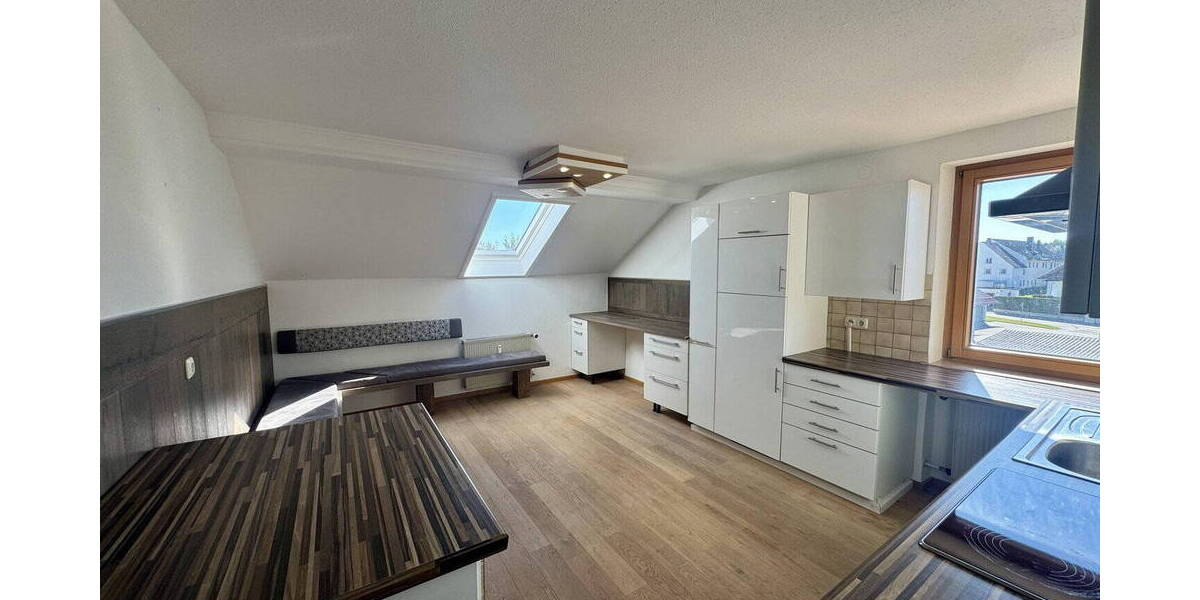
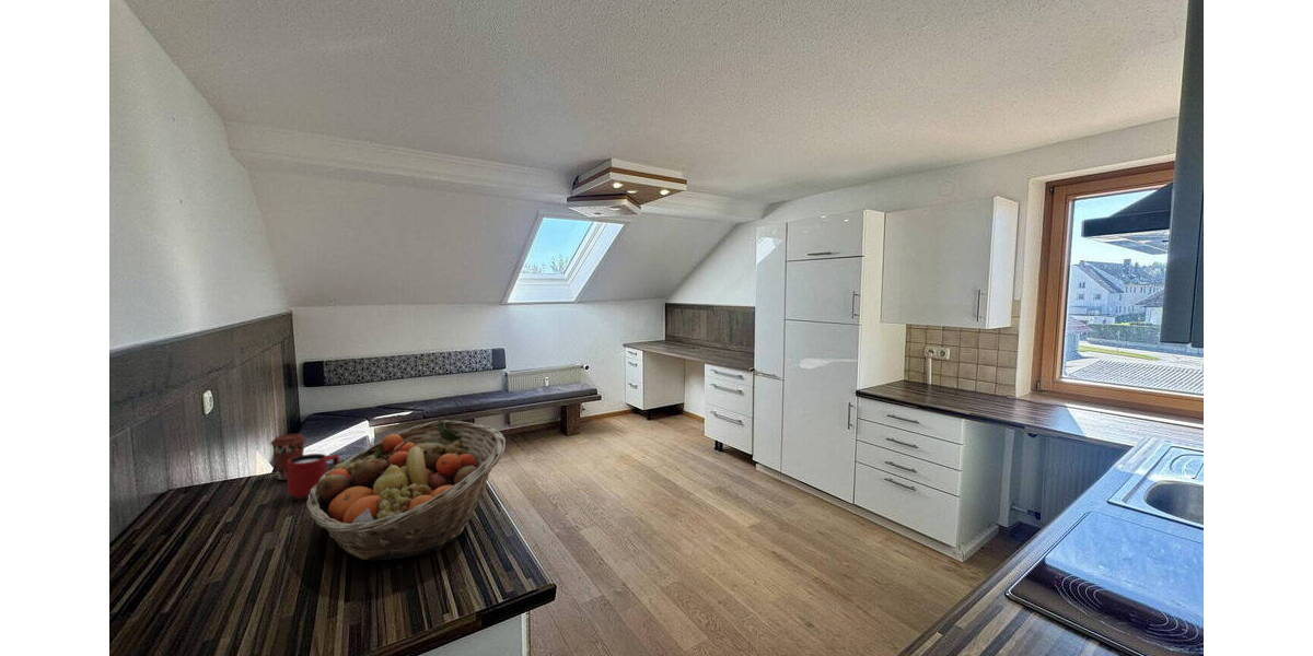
+ mug (314, 475)
+ fruit basket (411, 481)
+ coffee cup (289, 456)
